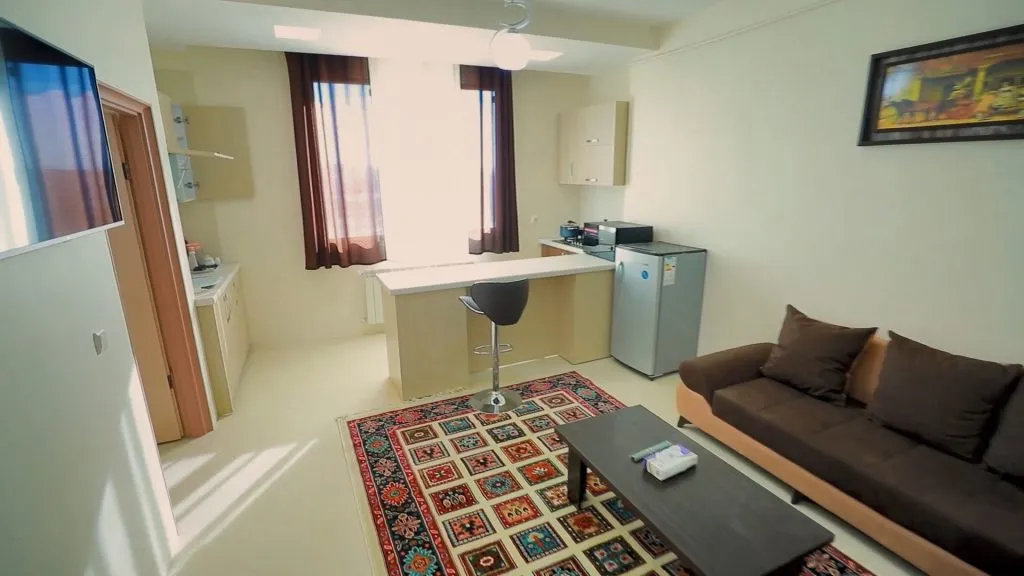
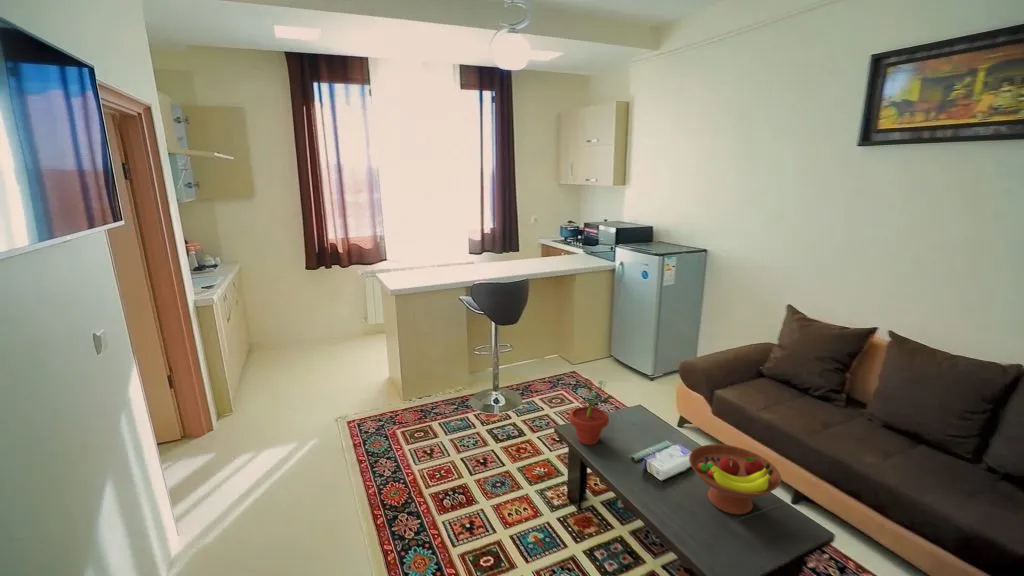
+ fruit bowl (732, 477)
+ potted plant (590, 410)
